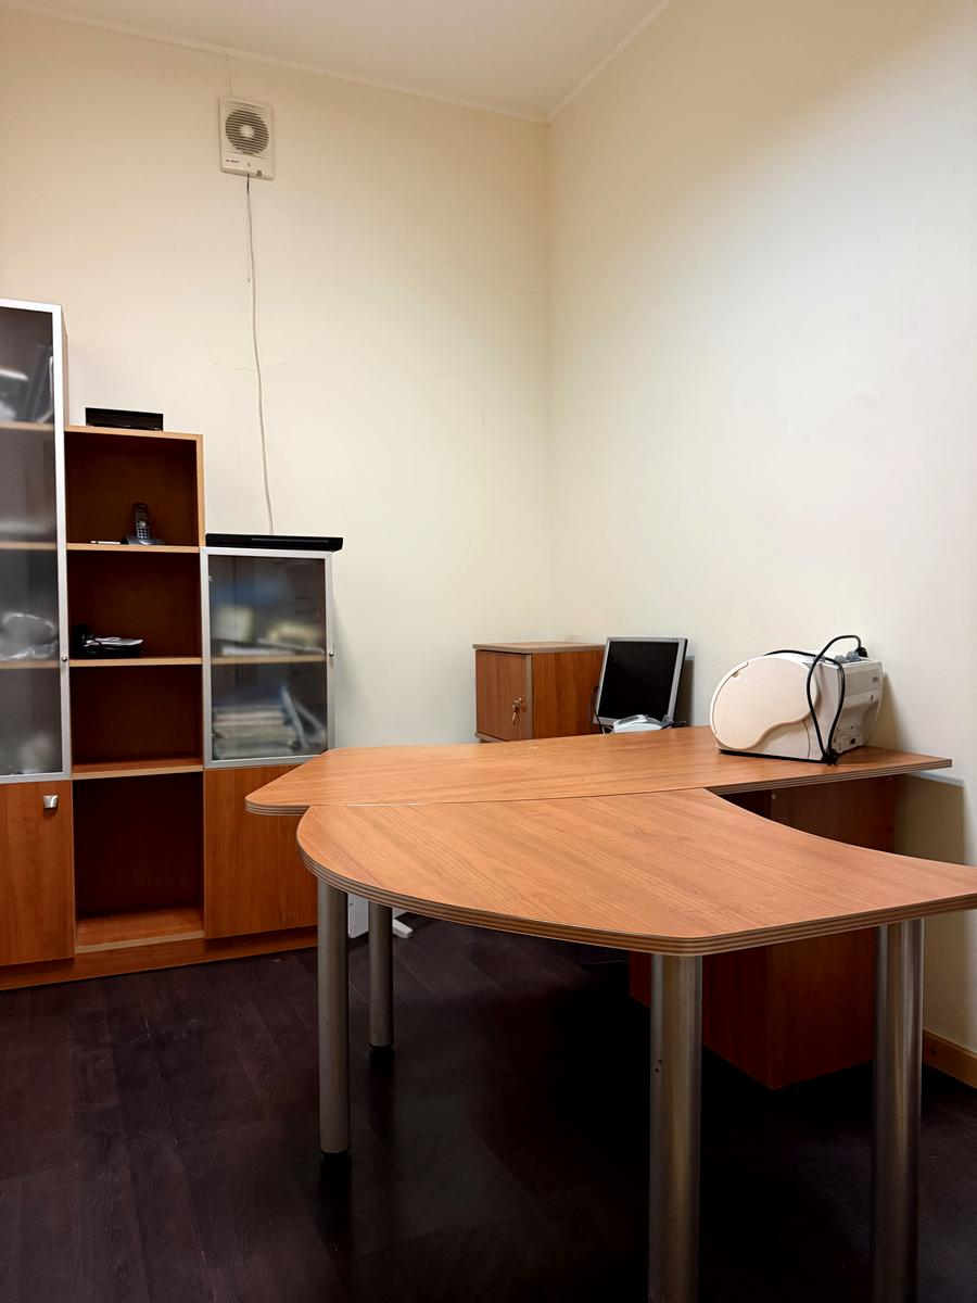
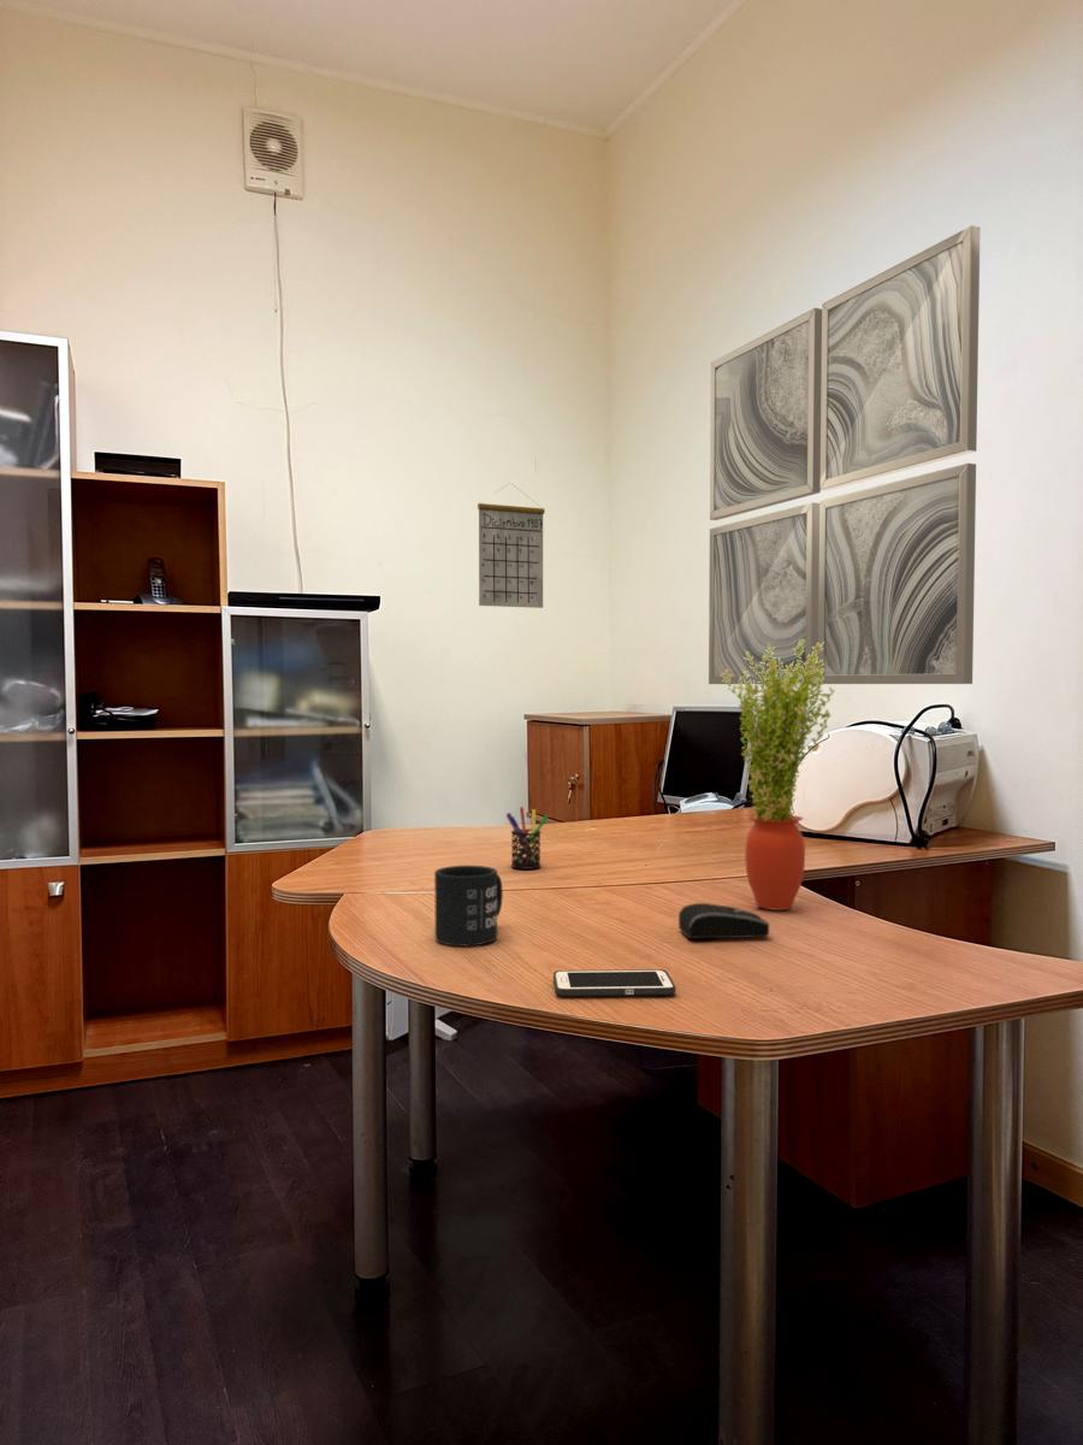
+ pen holder (528, 837)
+ calendar (511, 544)
+ cell phone (612, 983)
+ computer mouse (723, 920)
+ potted plant (780, 772)
+ wall art (822, 500)
+ mug (474, 901)
